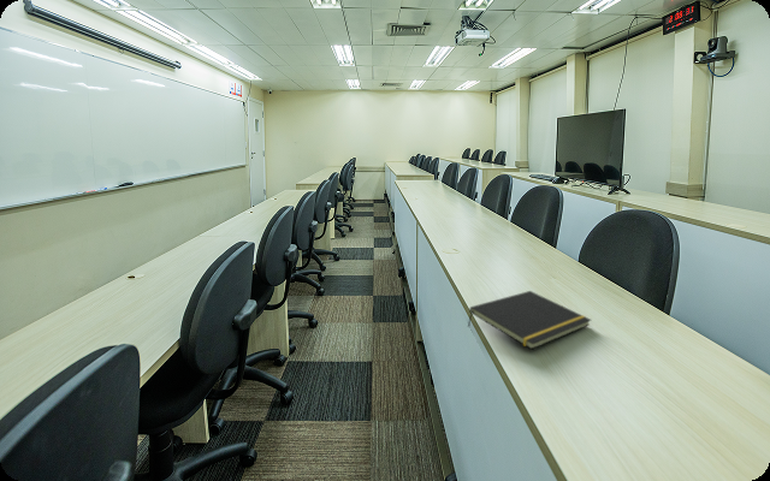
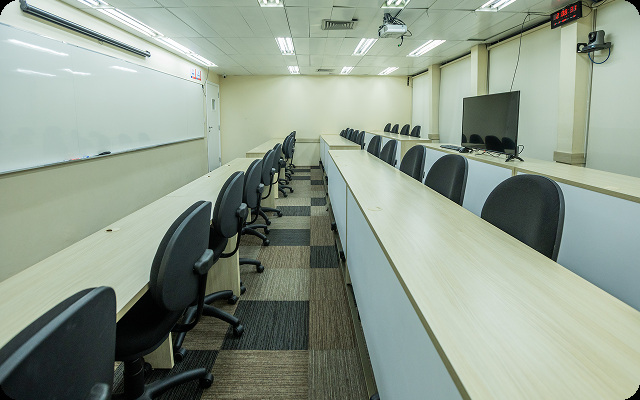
- notepad (529, 315)
